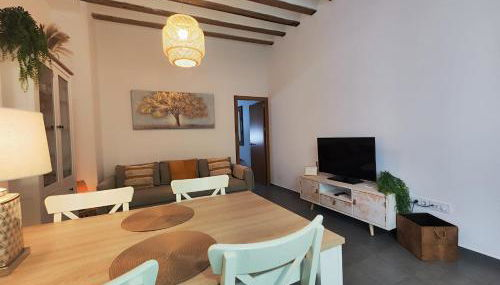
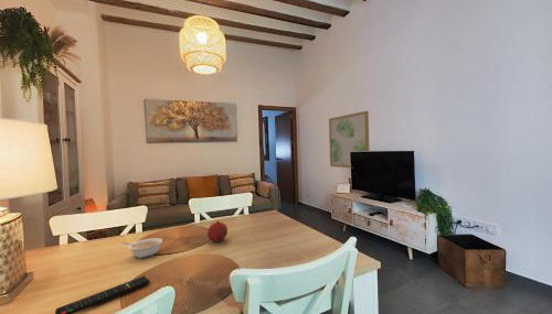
+ wall art (347, 141)
+ fruit (217, 230)
+ remote control (106, 295)
+ legume (145, 247)
